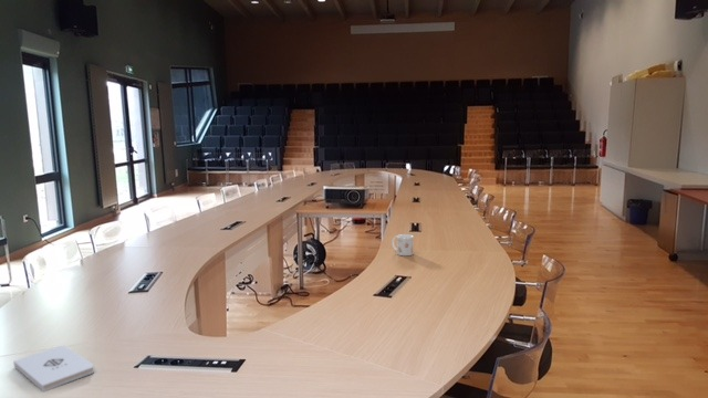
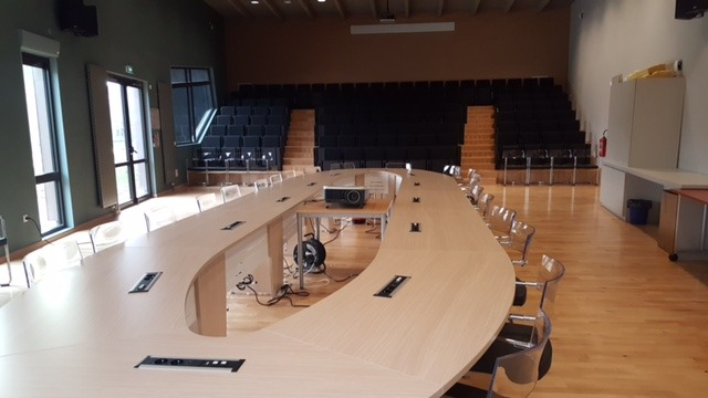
- notepad (54, 366)
- mug (402, 244)
